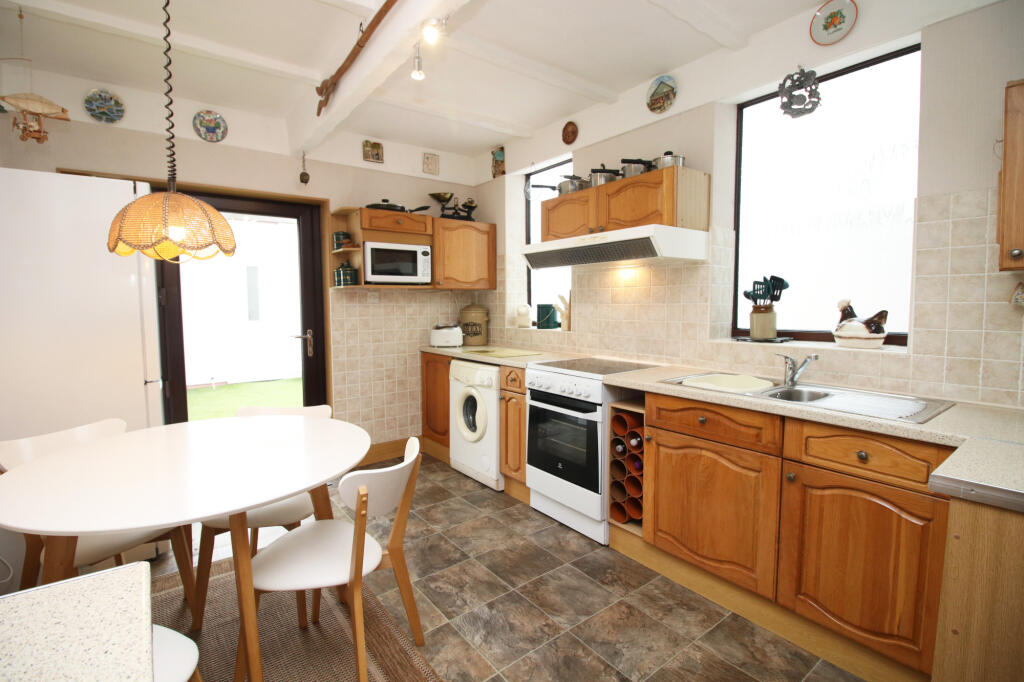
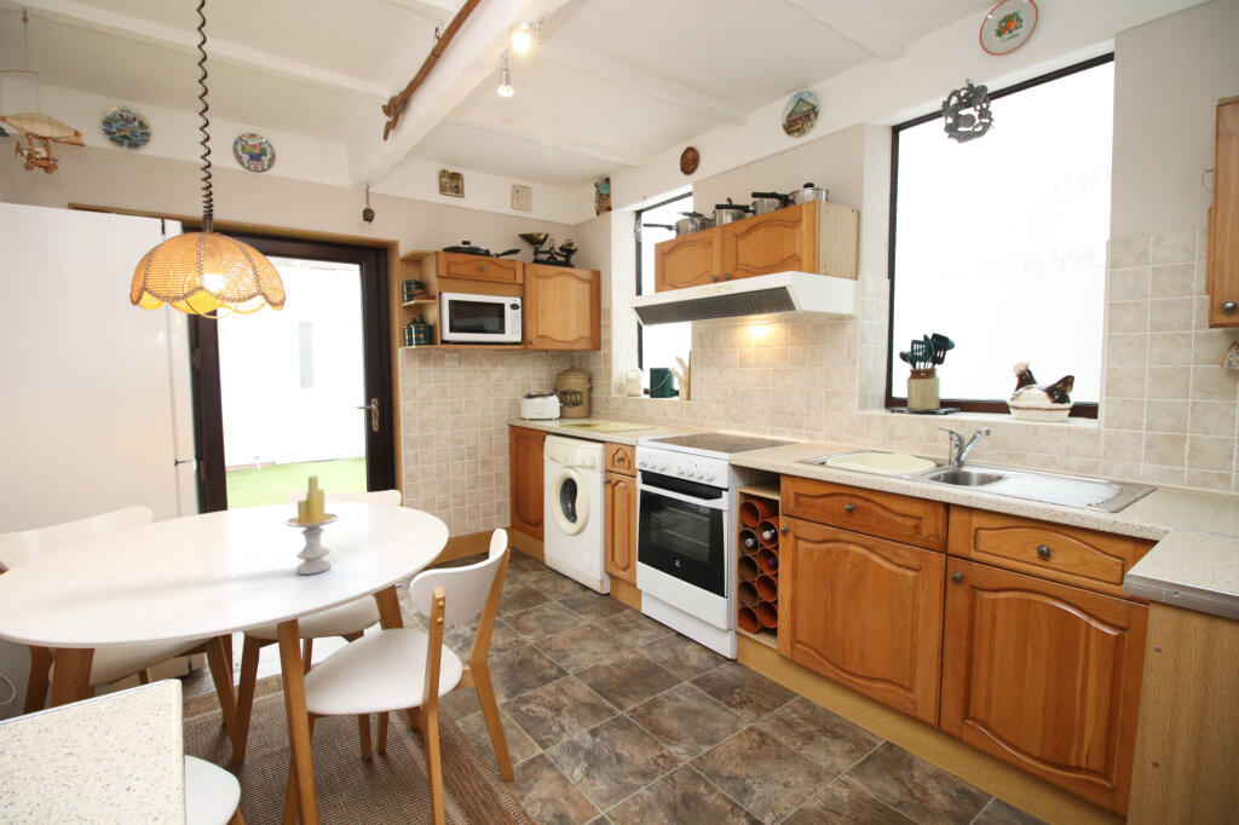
+ candle (312, 521)
